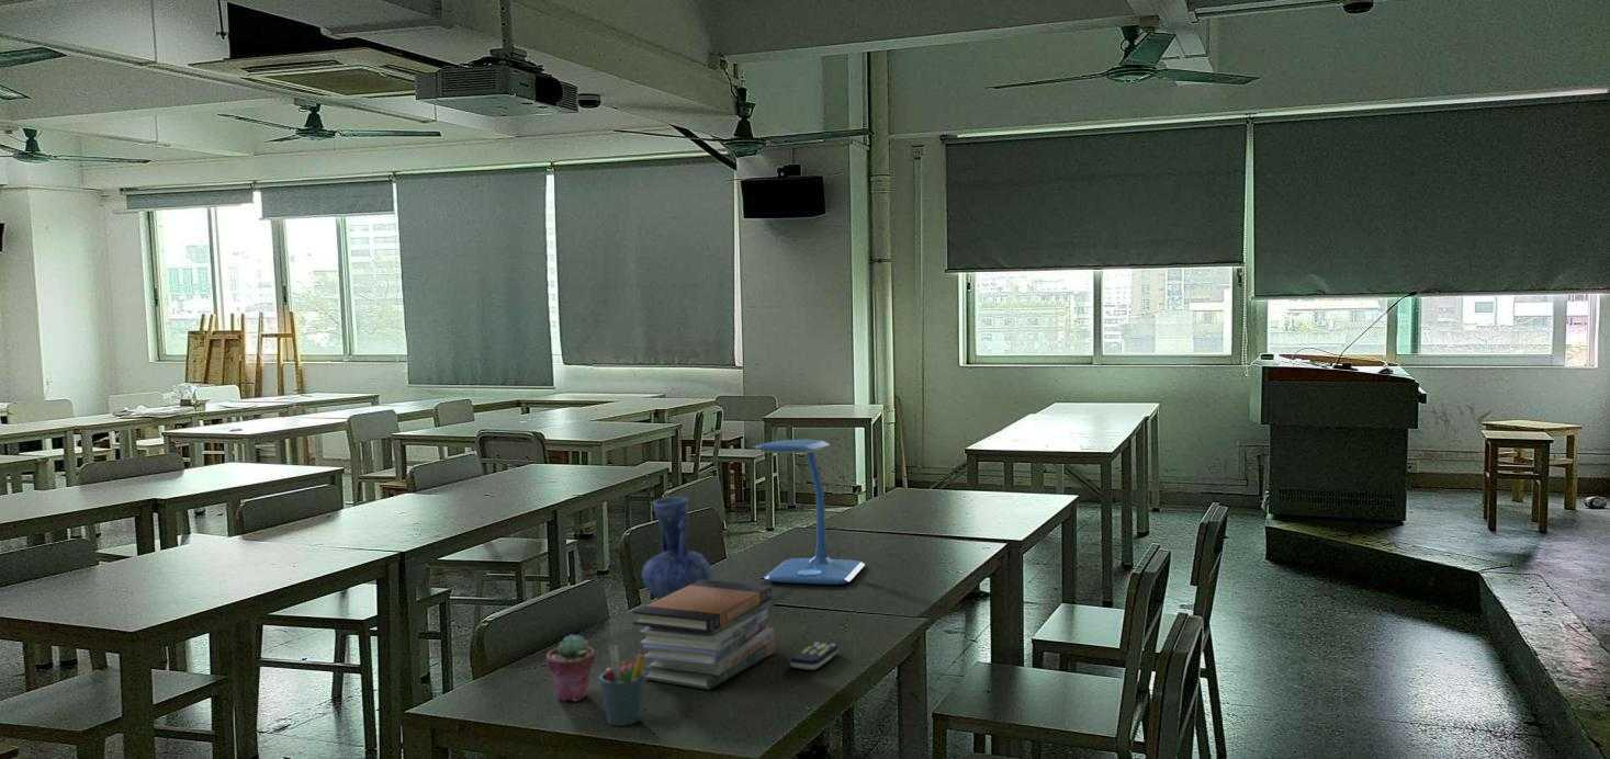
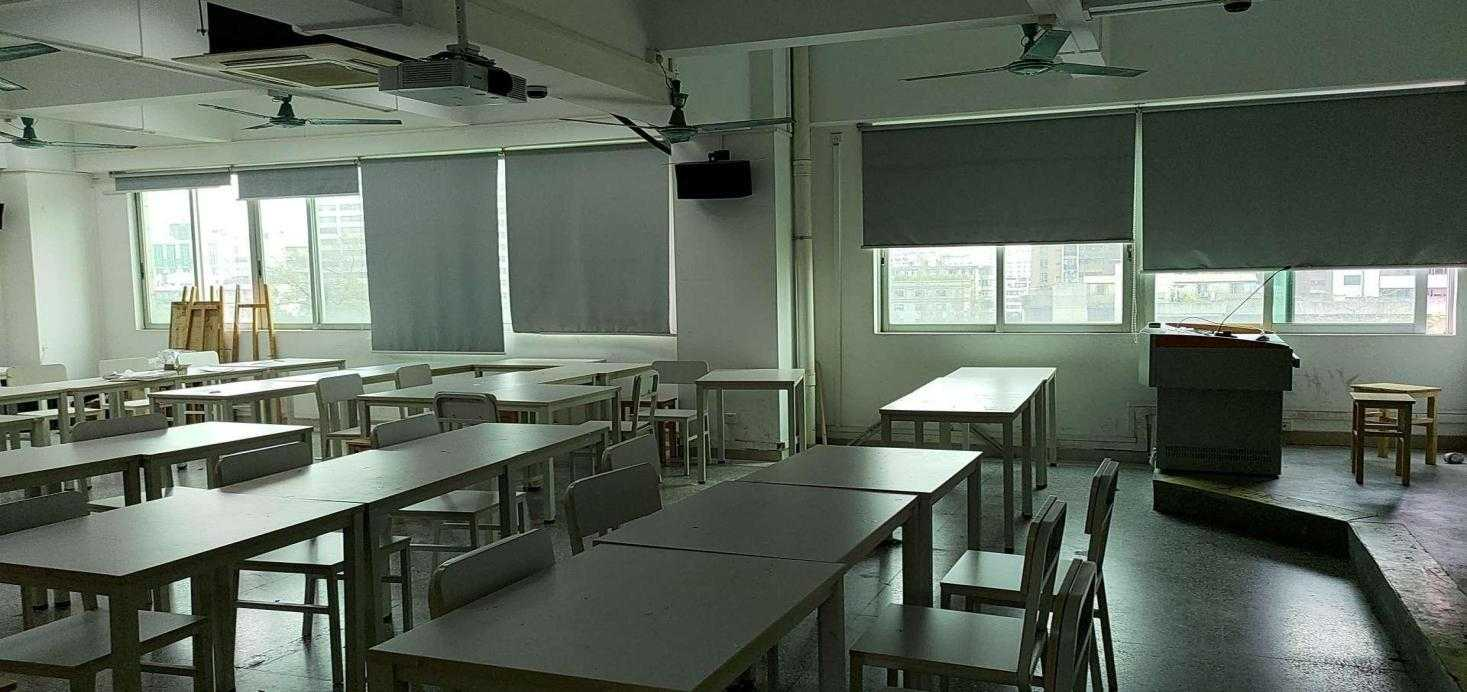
- vase (676, 557)
- potted succulent (571, 665)
- desk lamp (817, 509)
- remote control (814, 655)
- pen holder (622, 686)
- book stack (707, 632)
